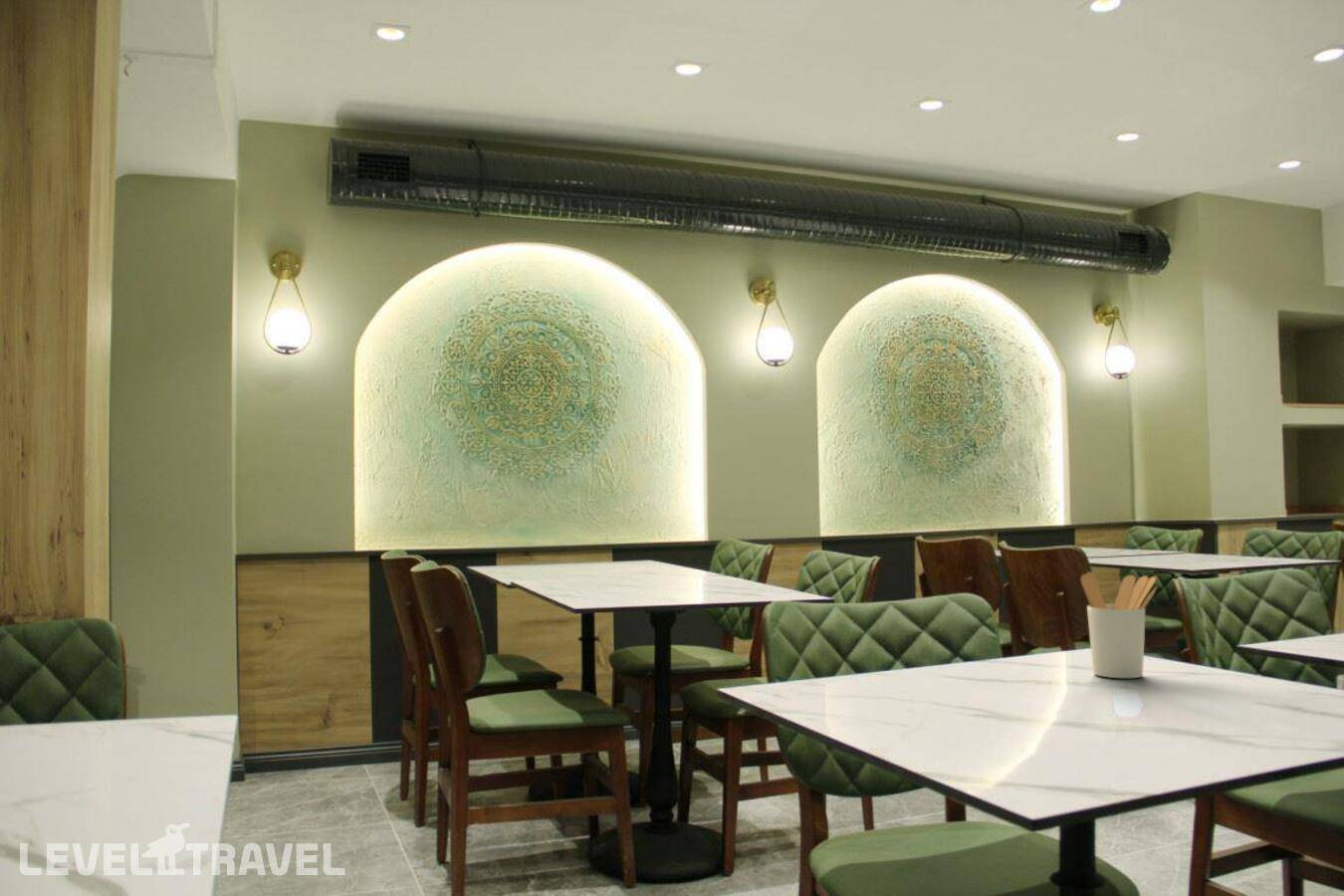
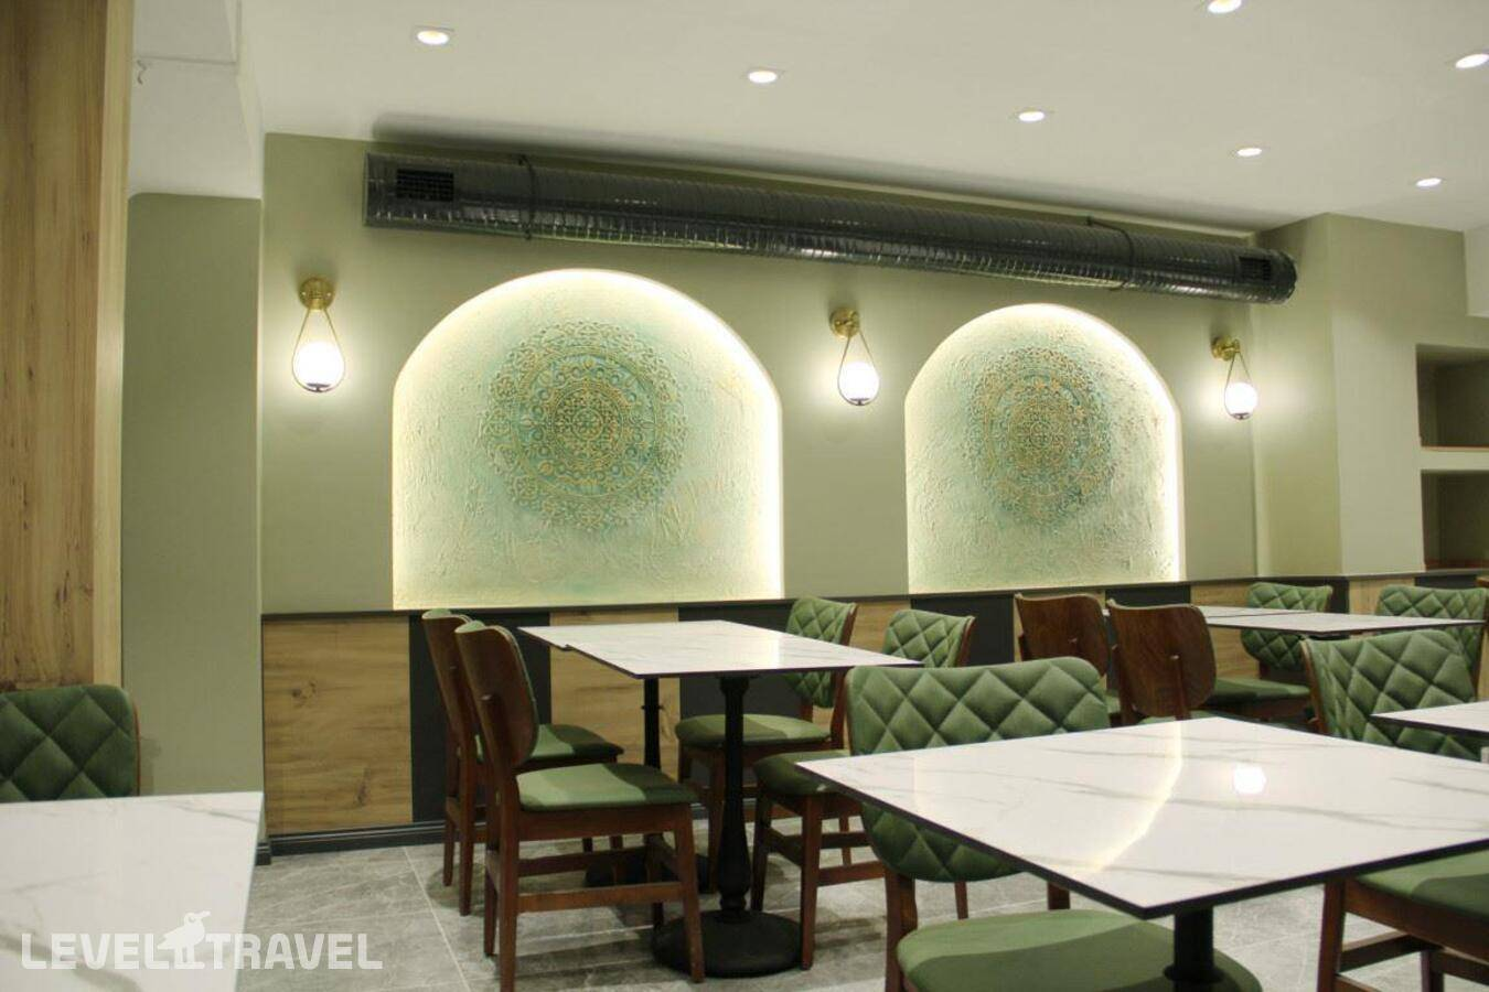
- utensil holder (1123, 622)
